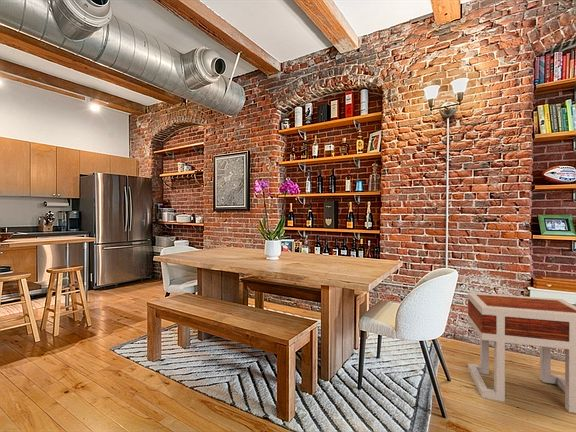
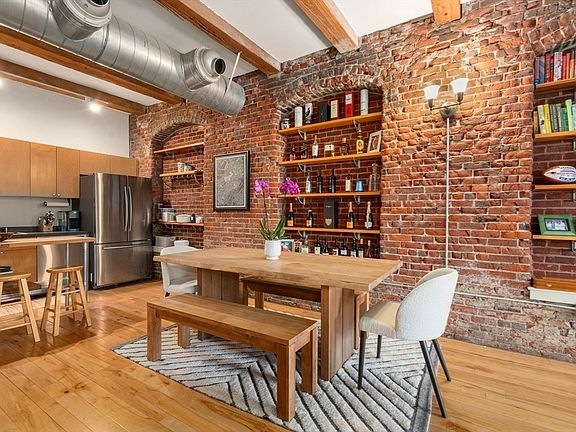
- side table (523, 344)
